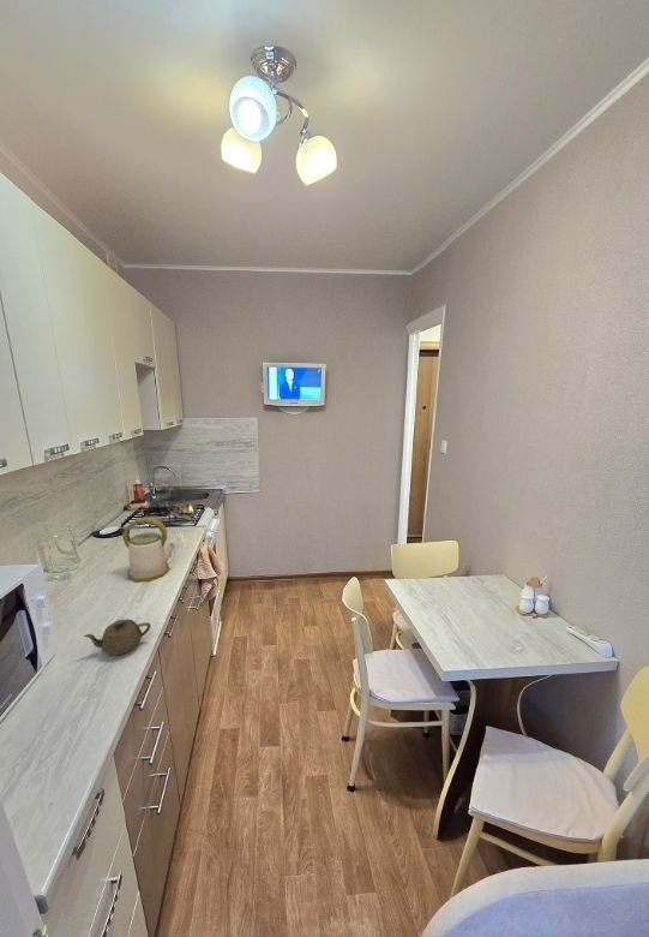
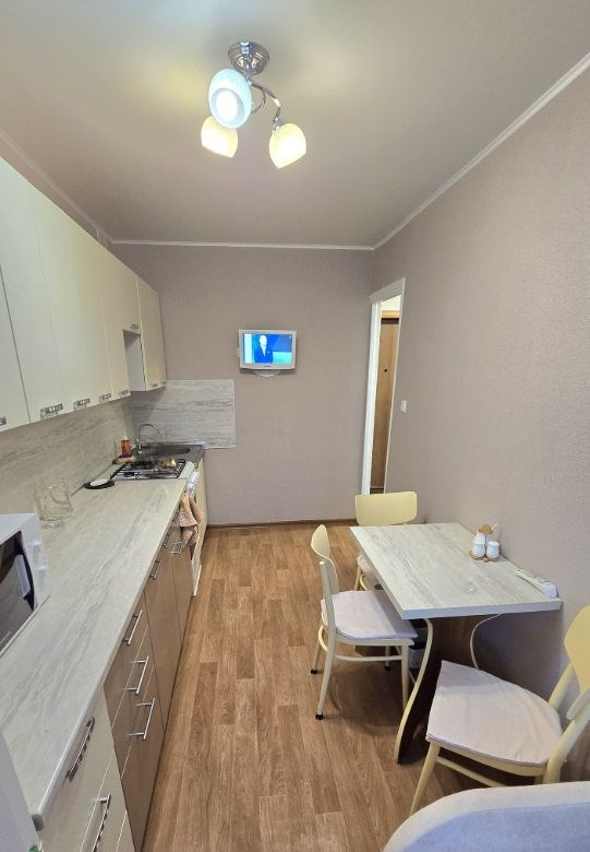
- kettle (150, 545)
- teapot (119, 634)
